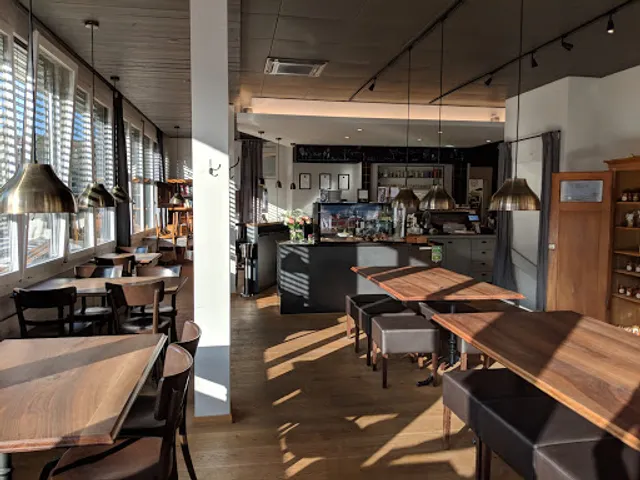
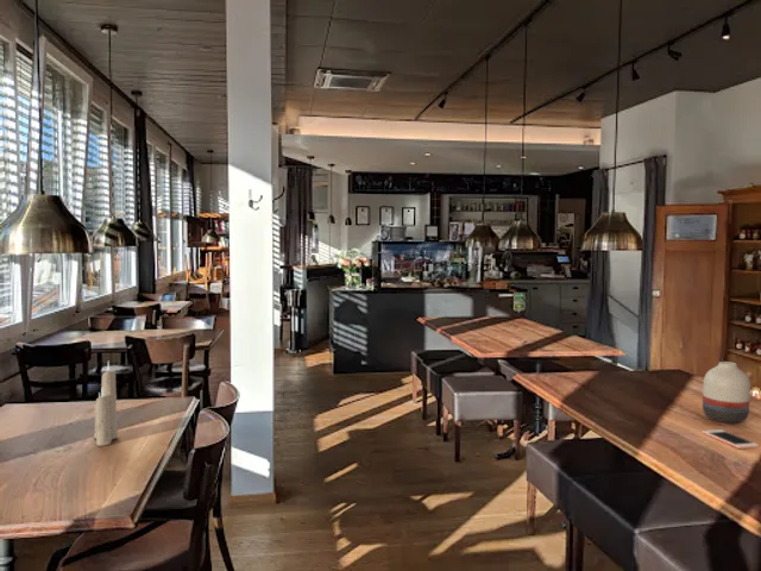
+ cell phone (729, 438)
+ vase (725, 390)
+ candle (105, 397)
